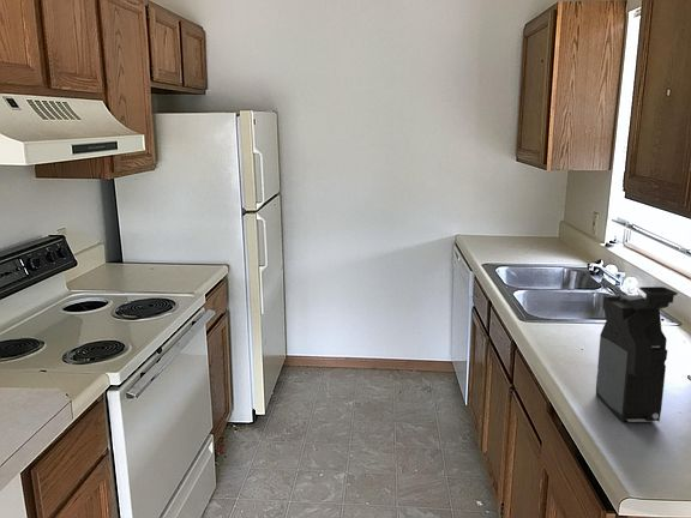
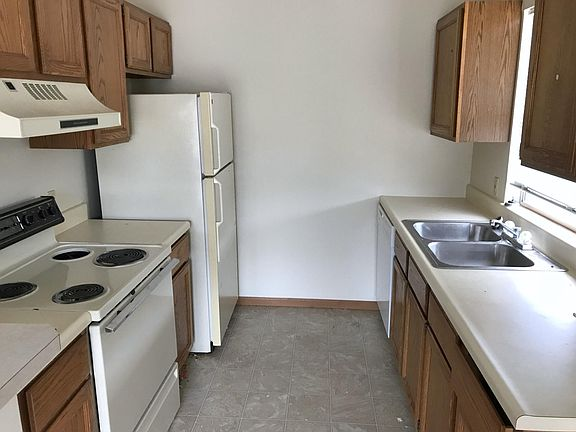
- coffee maker (633, 348)
